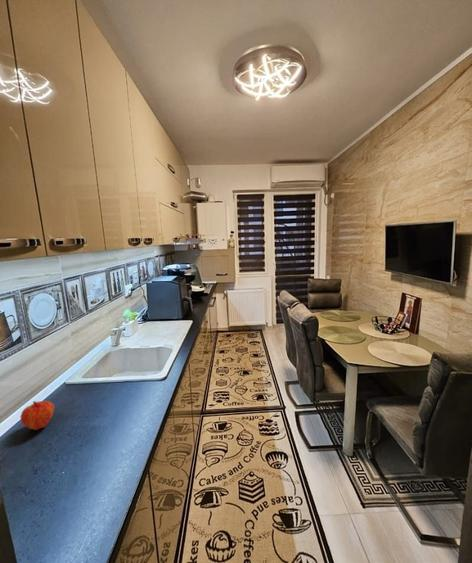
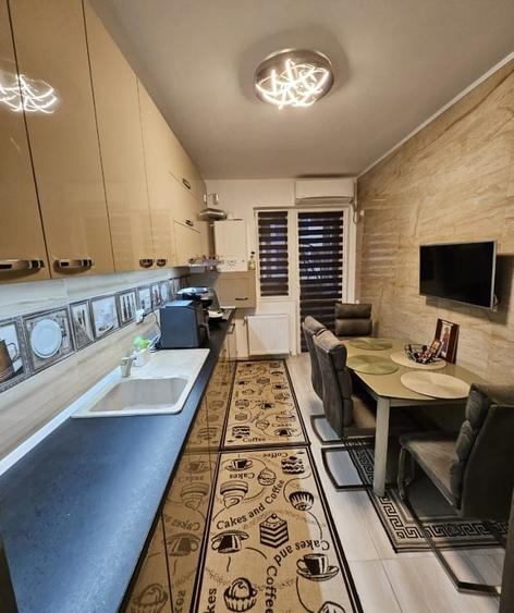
- fruit (38, 414)
